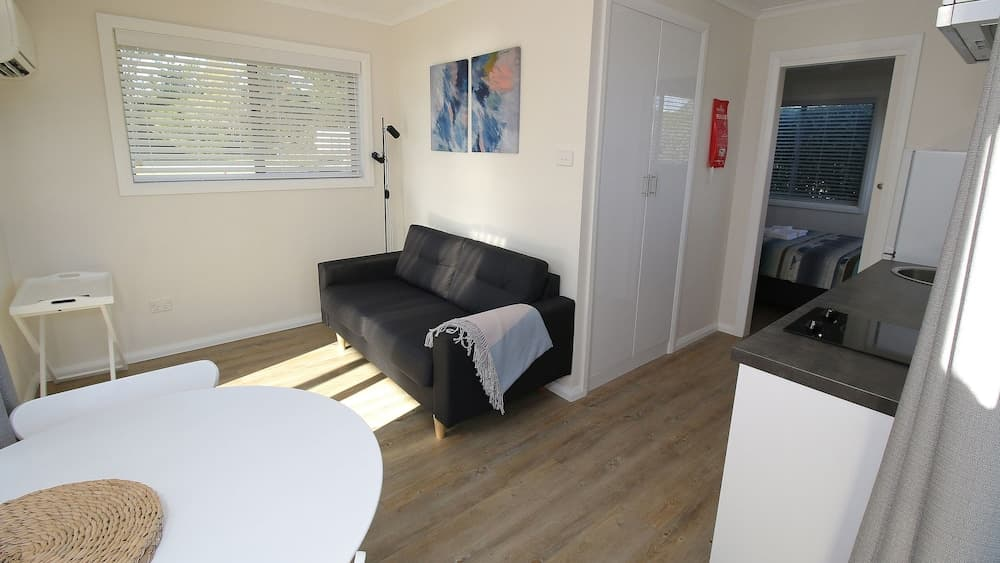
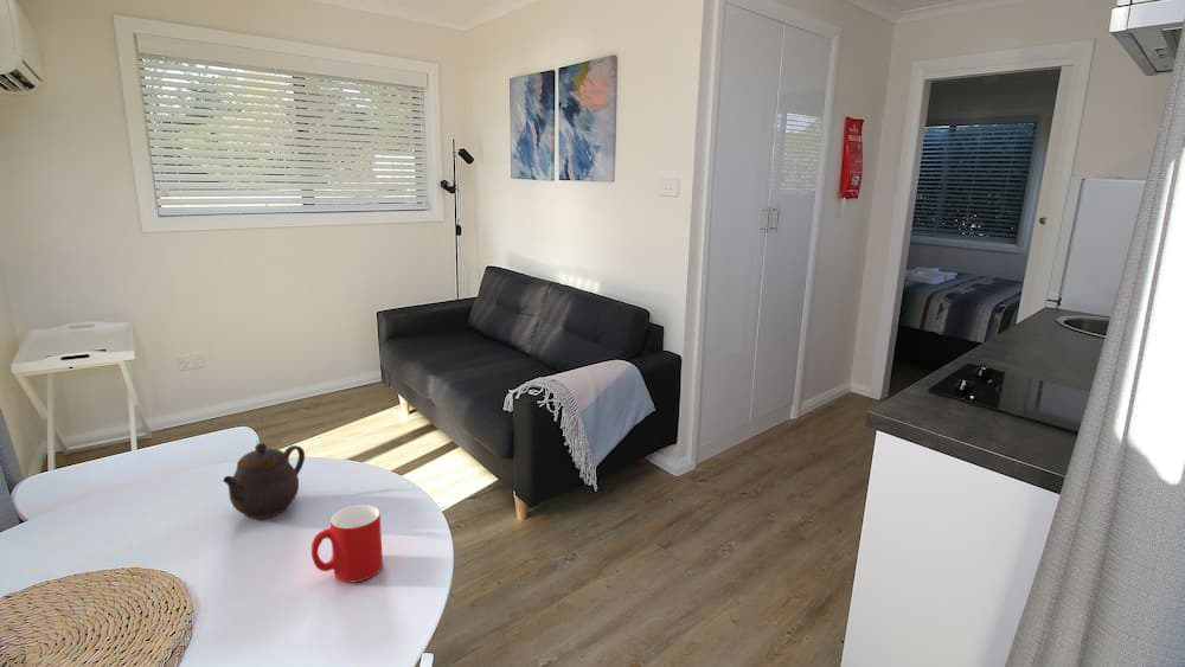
+ cup (346, 545)
+ teapot (267, 475)
